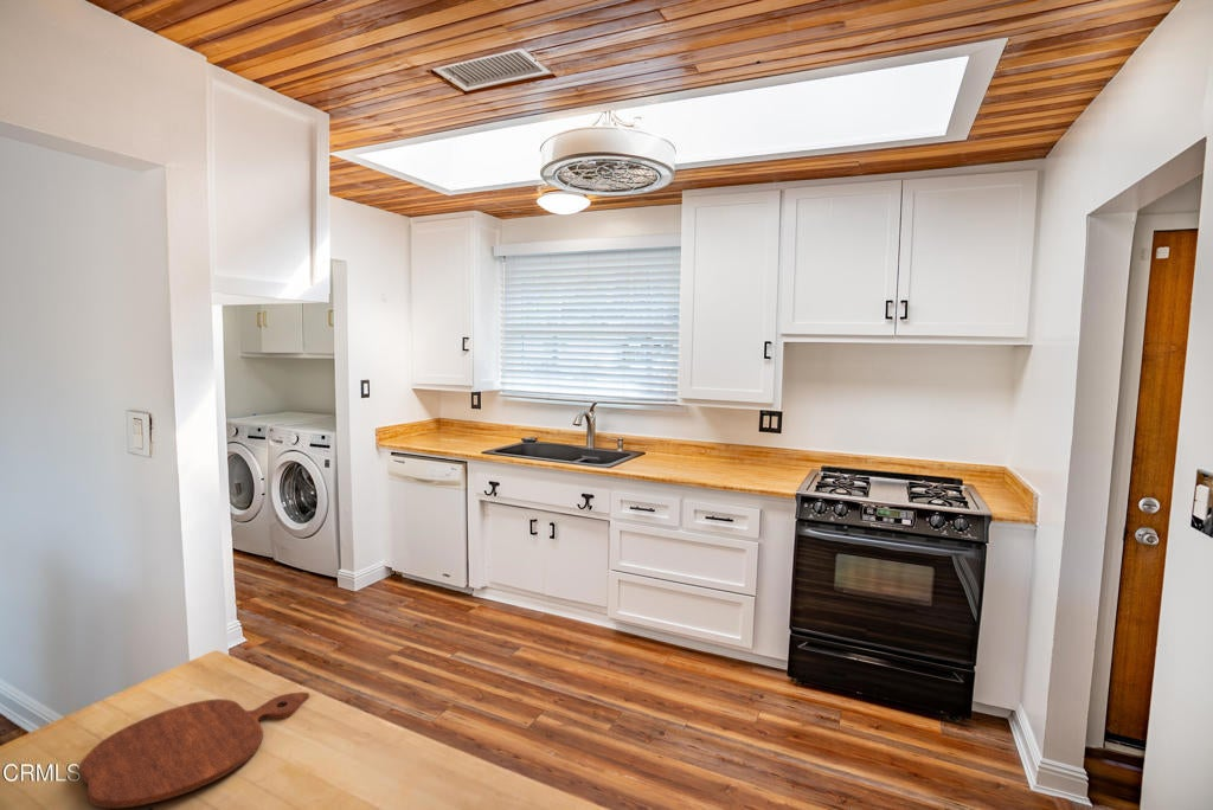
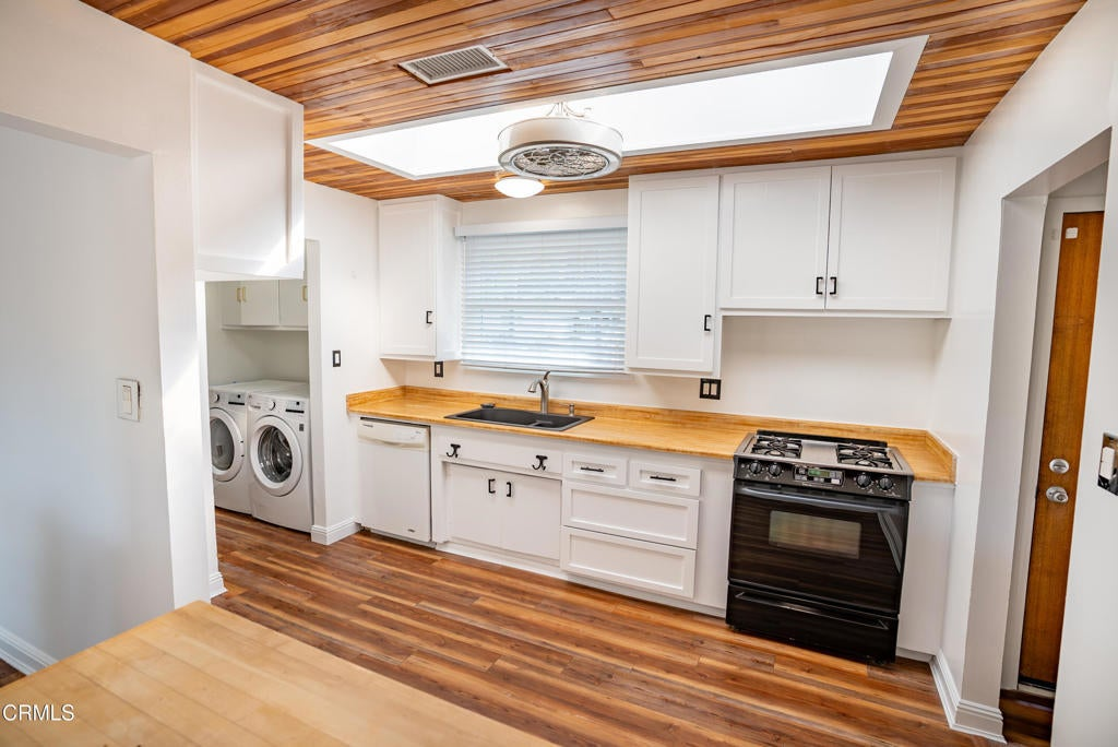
- cutting board (210, 734)
